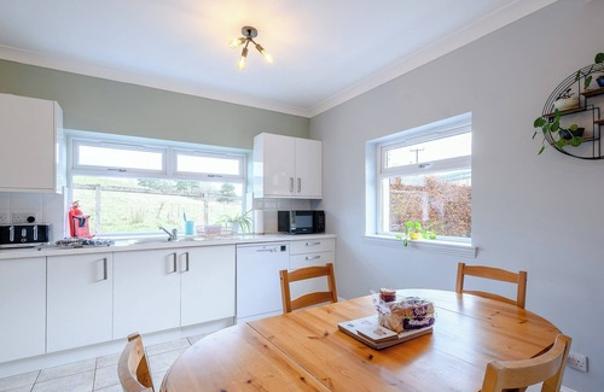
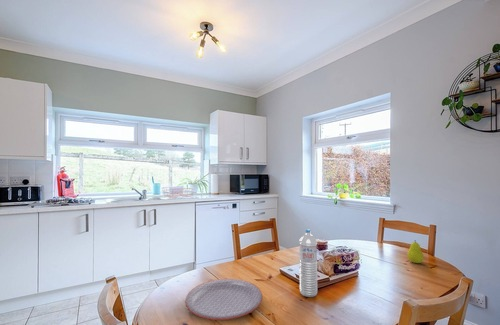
+ plate (224, 298)
+ fruit (415, 250)
+ water bottle (308, 261)
